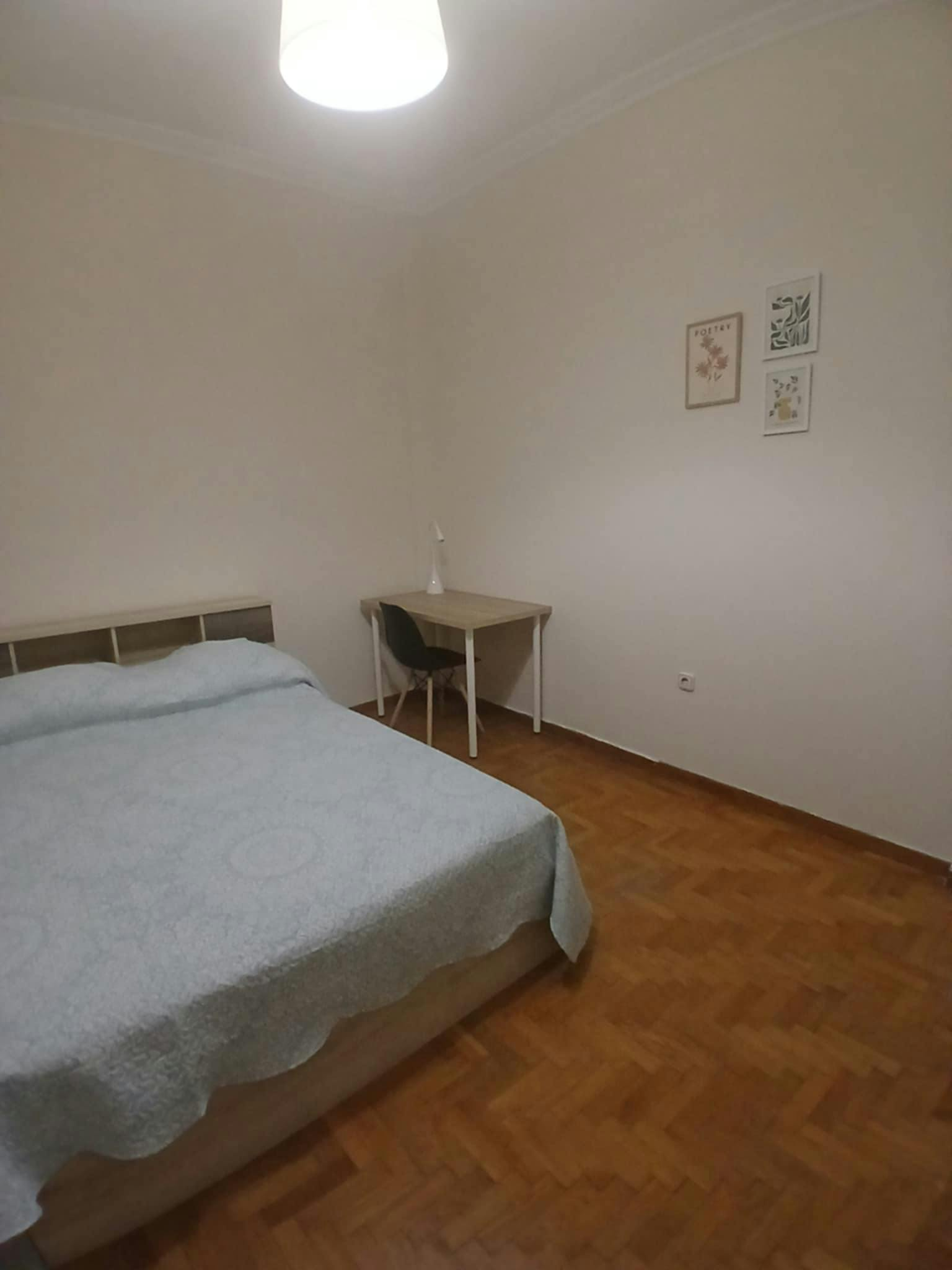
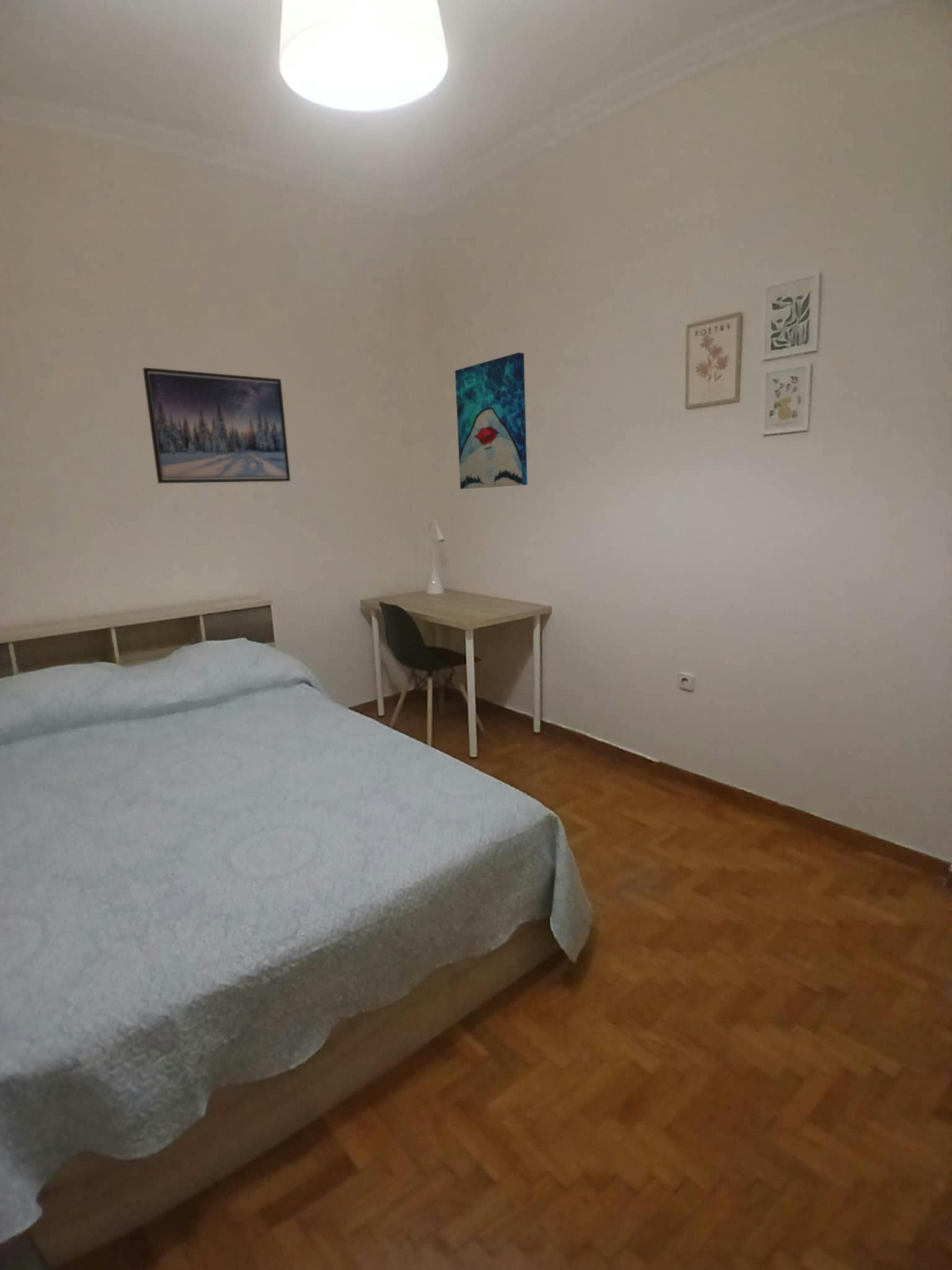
+ wall art (490, 425)
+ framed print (222, 429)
